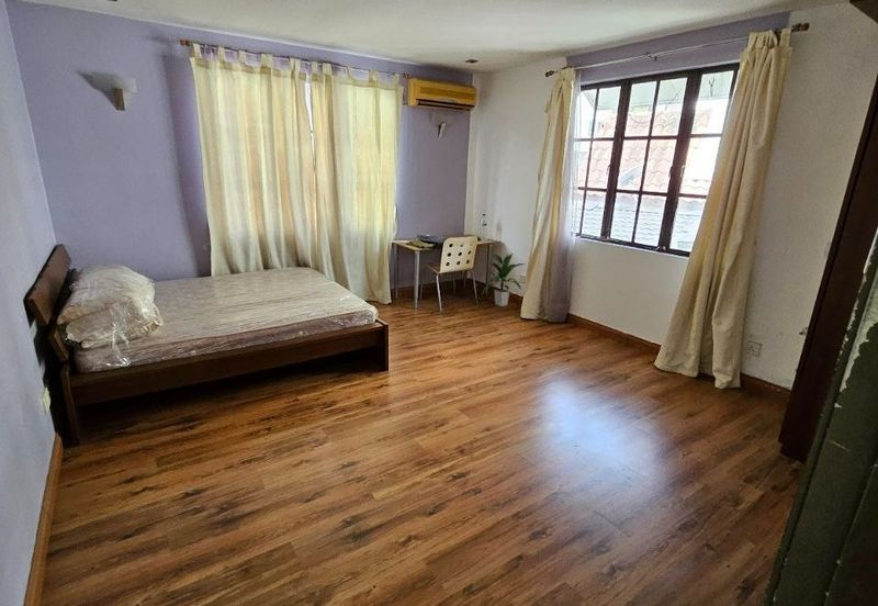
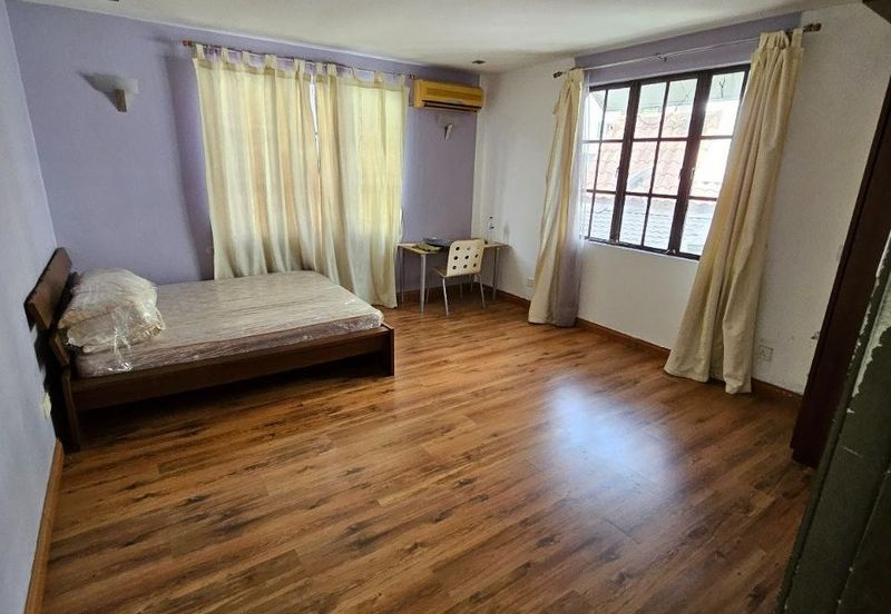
- indoor plant (500, 278)
